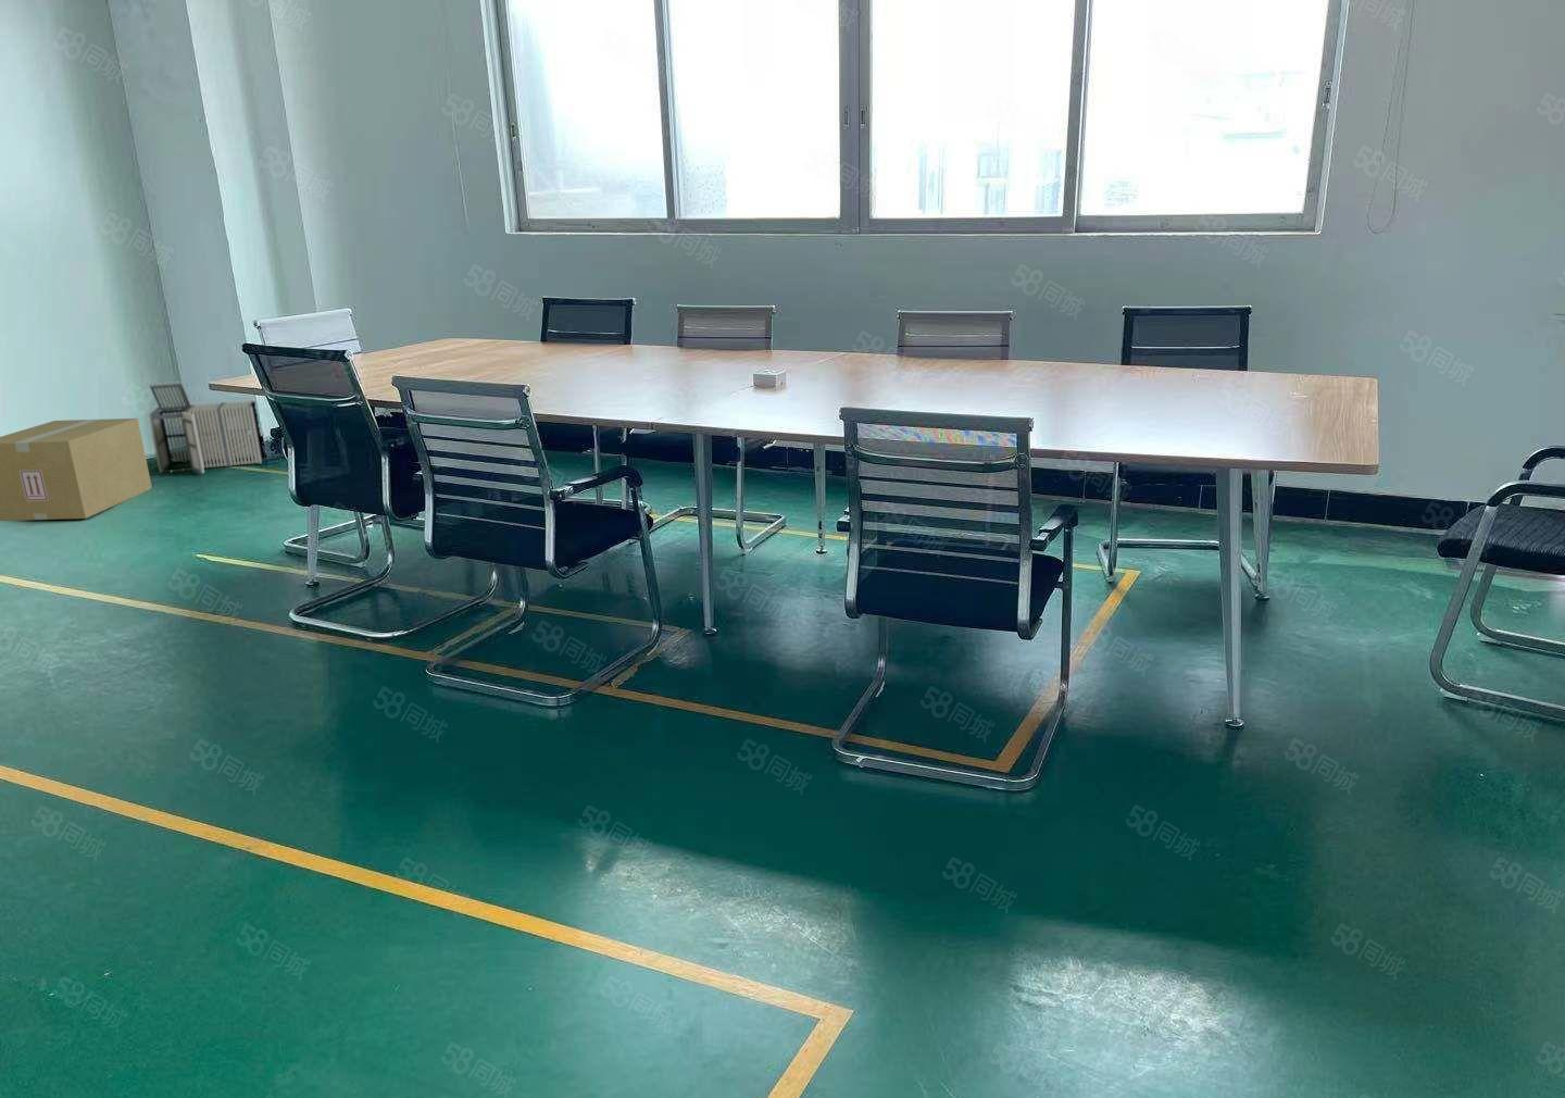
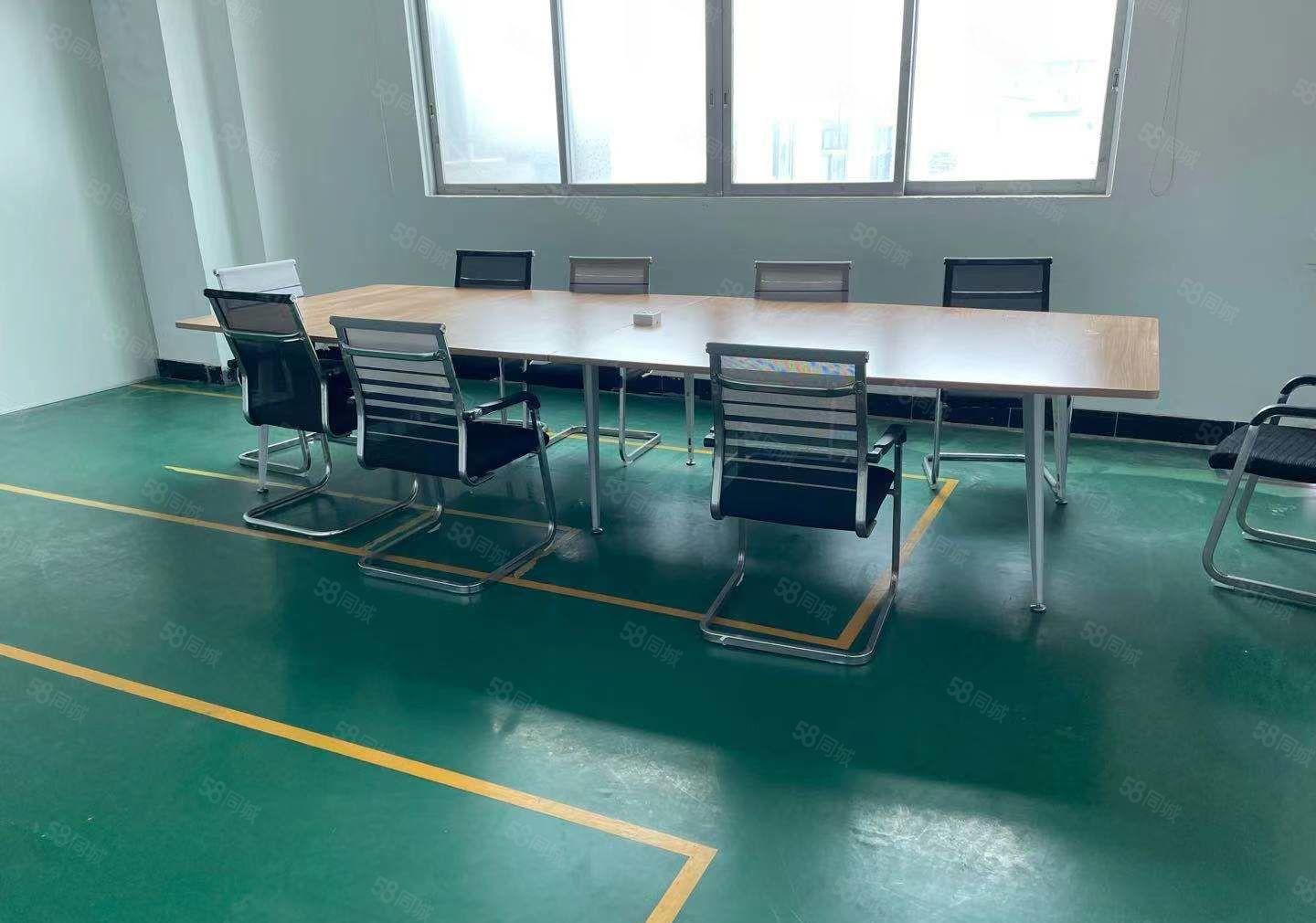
- storage bin (206, 422)
- cardboard box (69, 468)
